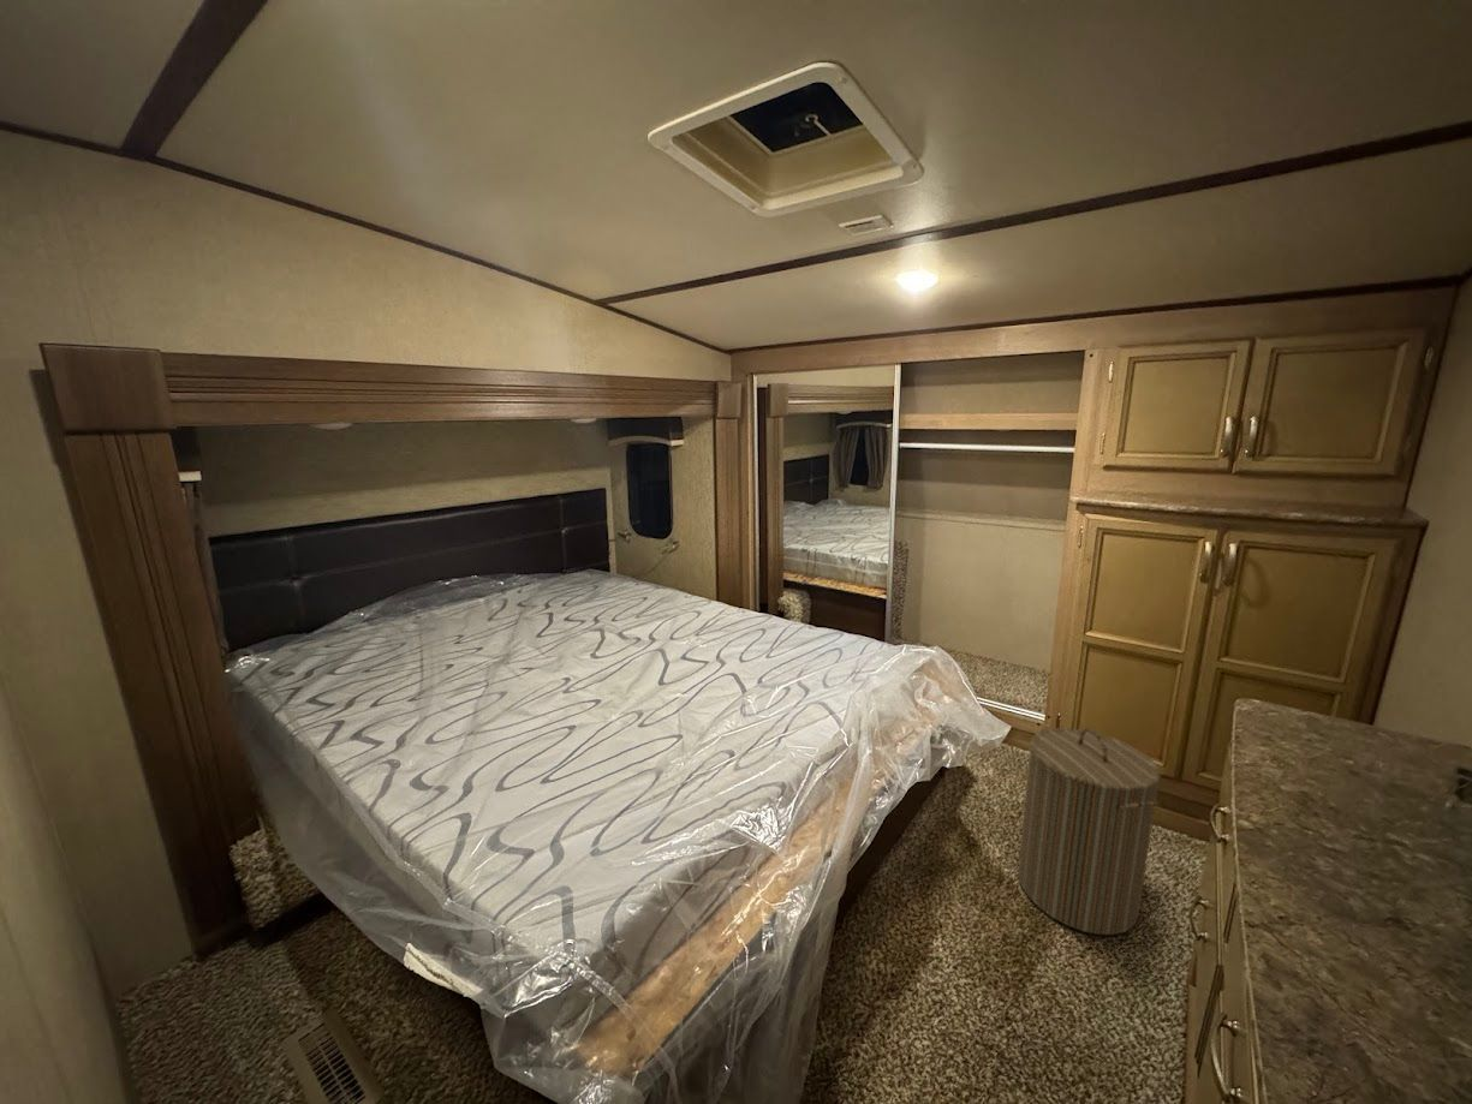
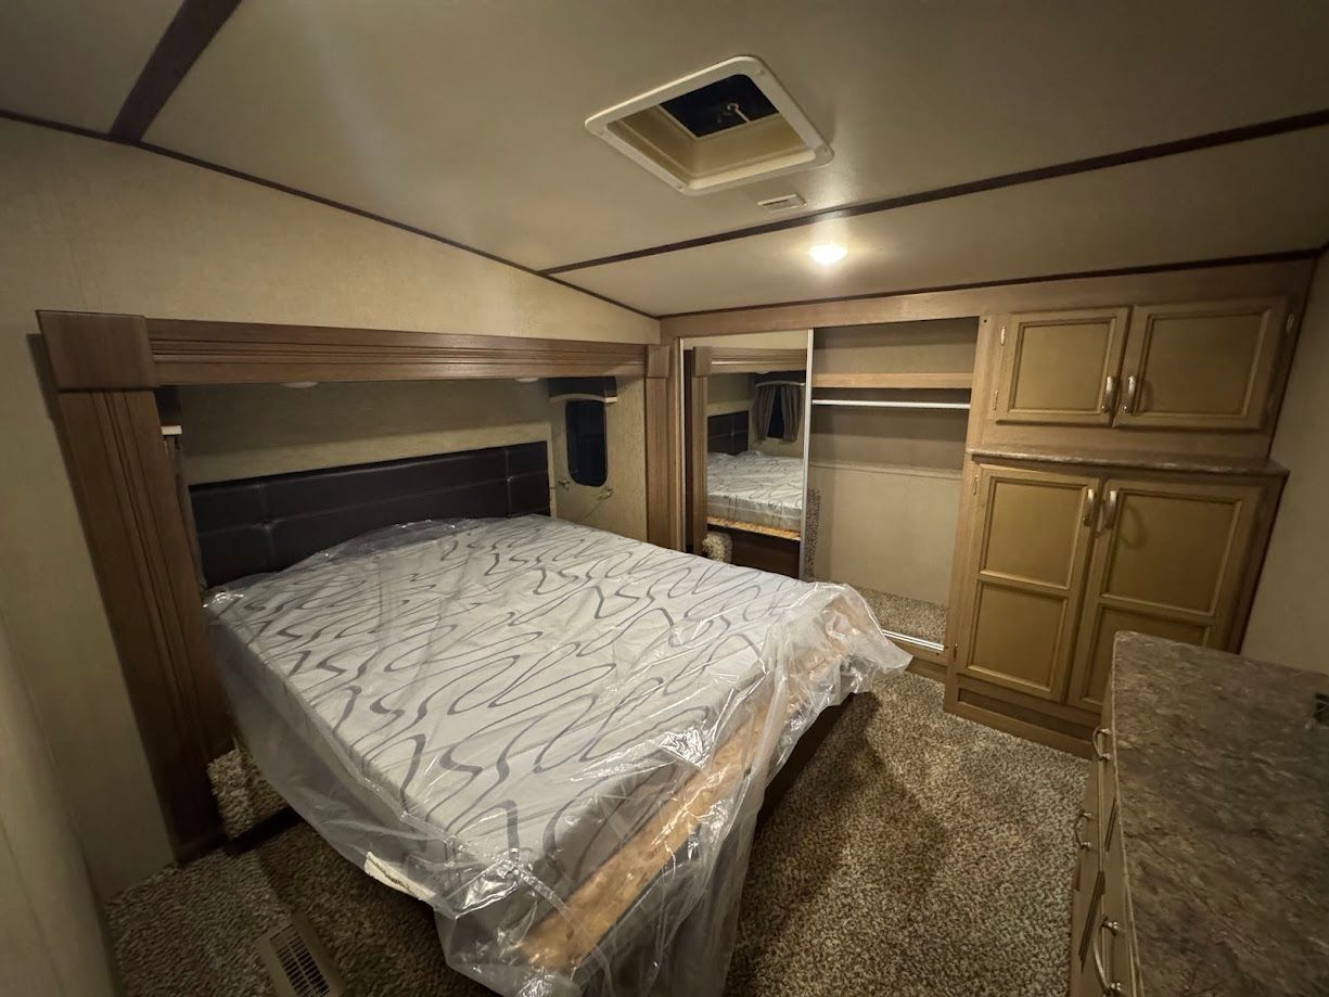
- laundry hamper (1084, 814)
